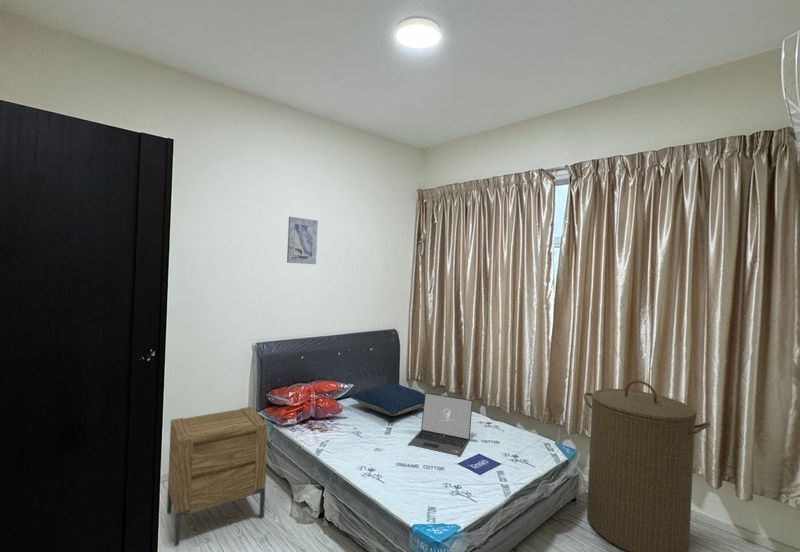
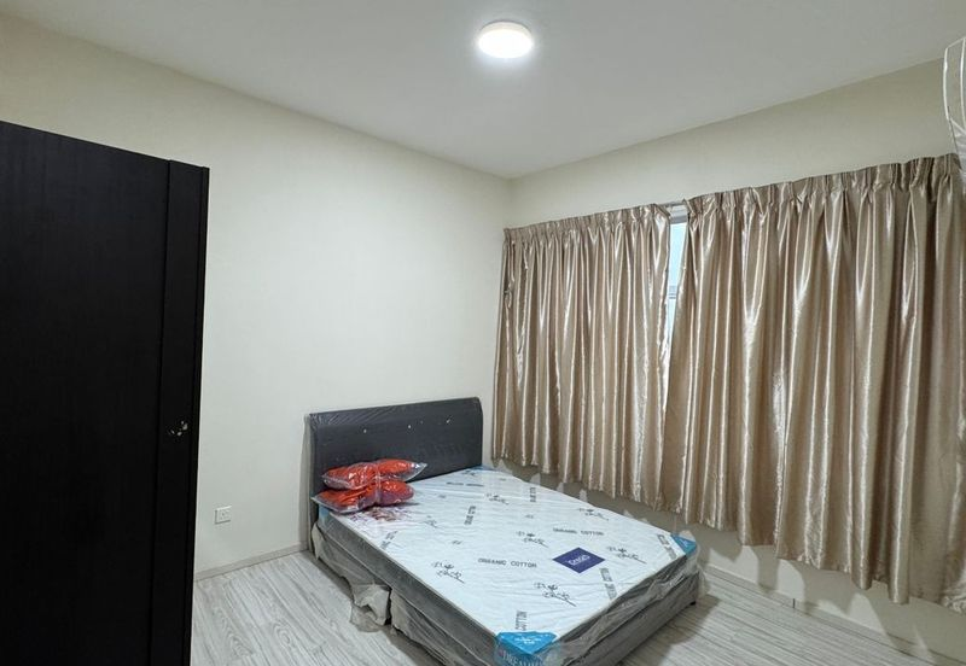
- pillow (392, 398)
- laundry hamper (638, 455)
- nightstand (217, 468)
- wall art (302, 241)
- laptop (441, 422)
